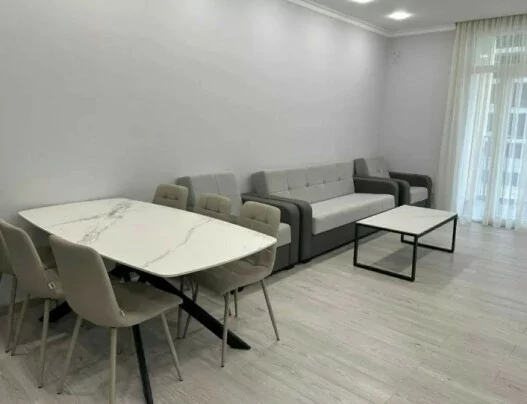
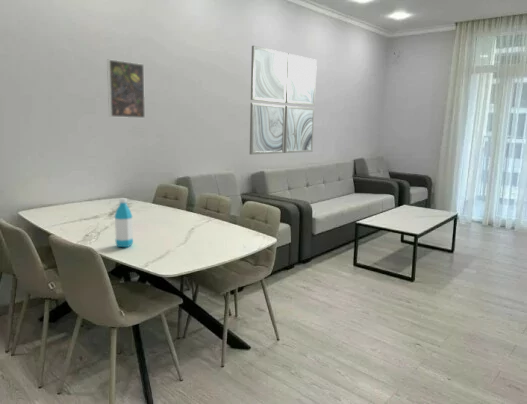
+ water bottle (123, 222)
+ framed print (126, 90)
+ wall art (285, 102)
